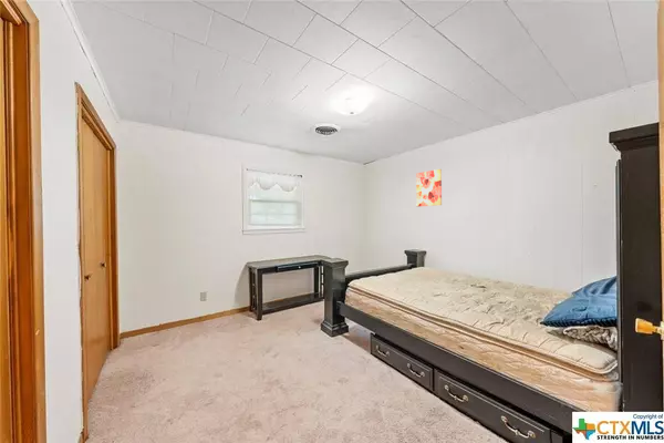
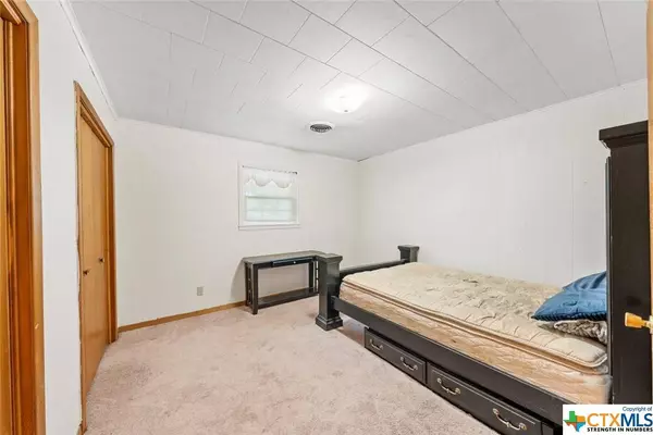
- wall art (428, 188)
